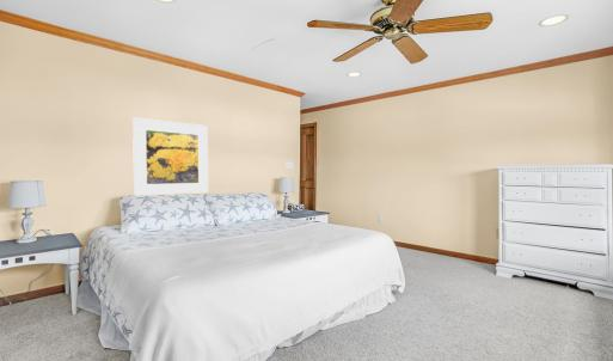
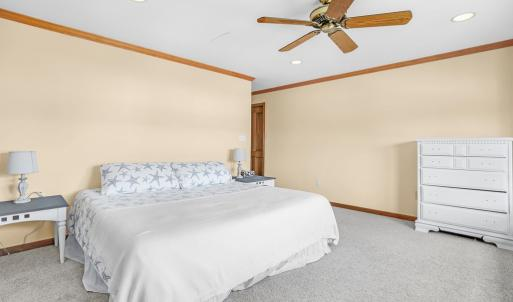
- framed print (173, 158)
